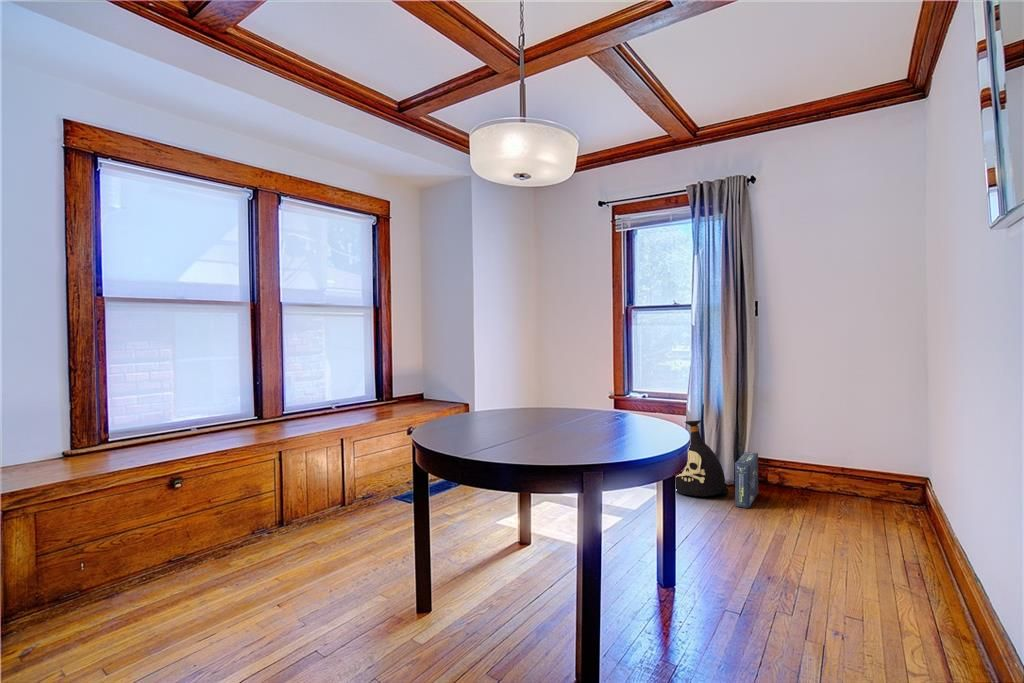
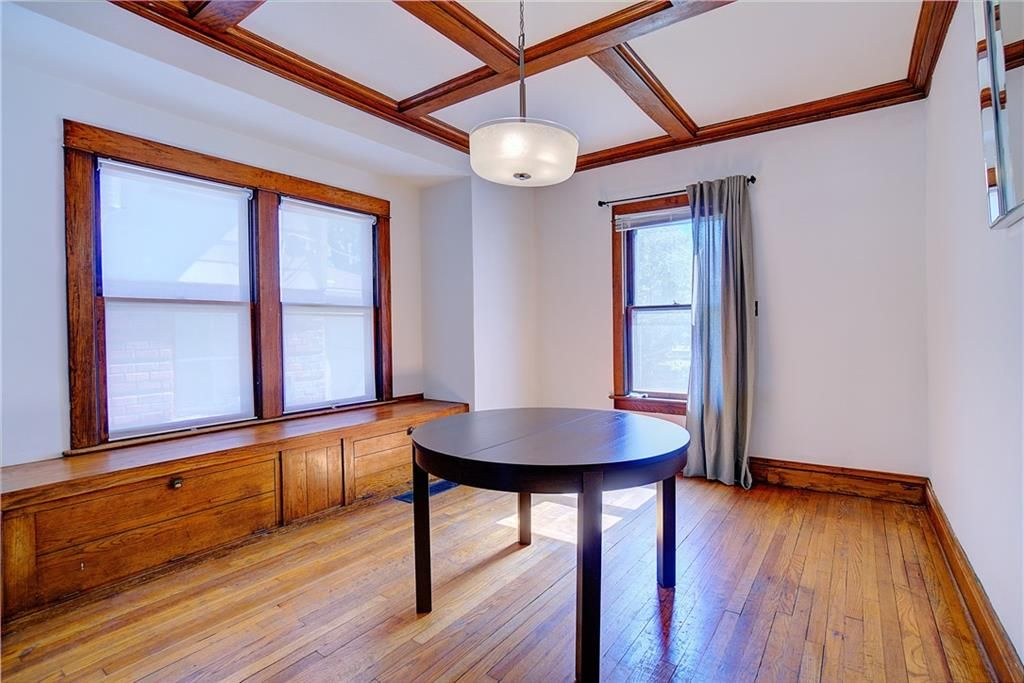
- box (747, 478)
- bag (694, 455)
